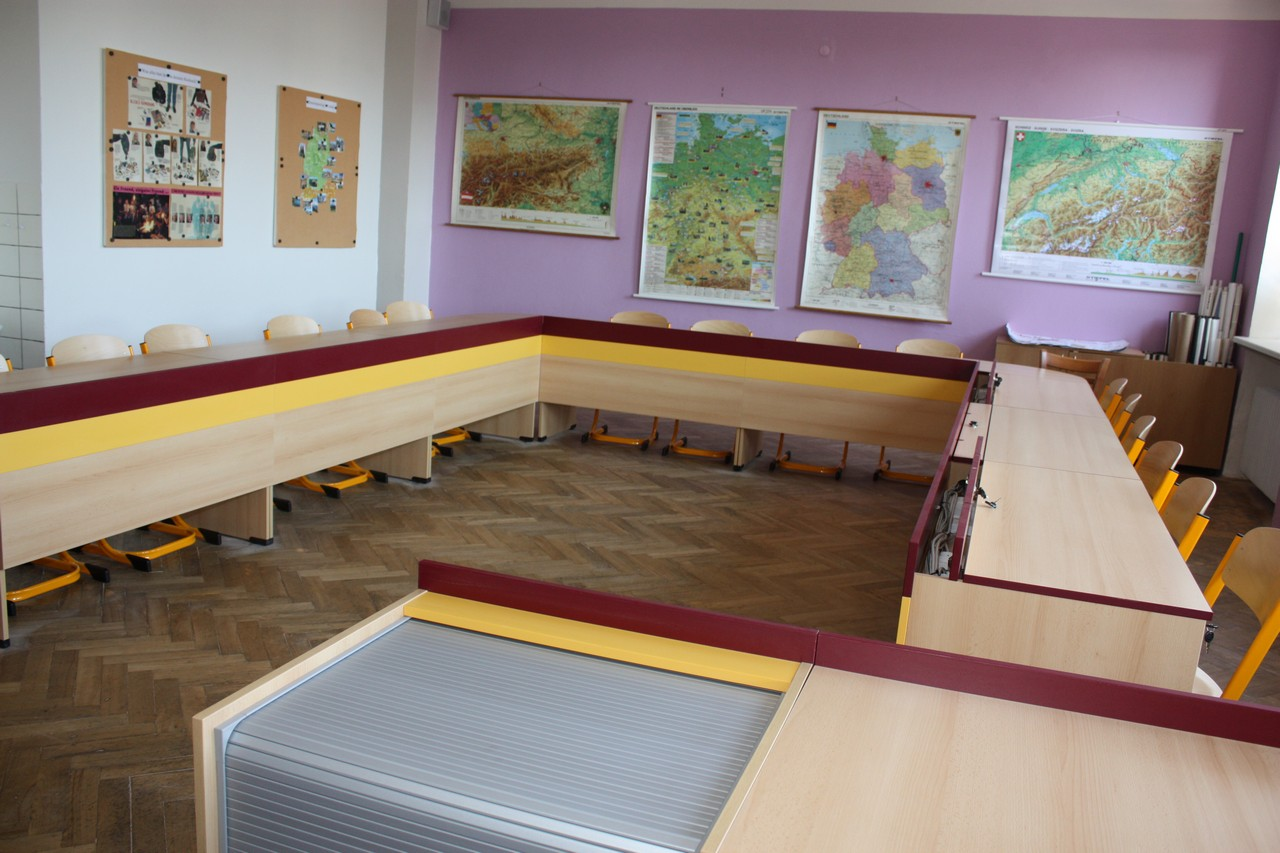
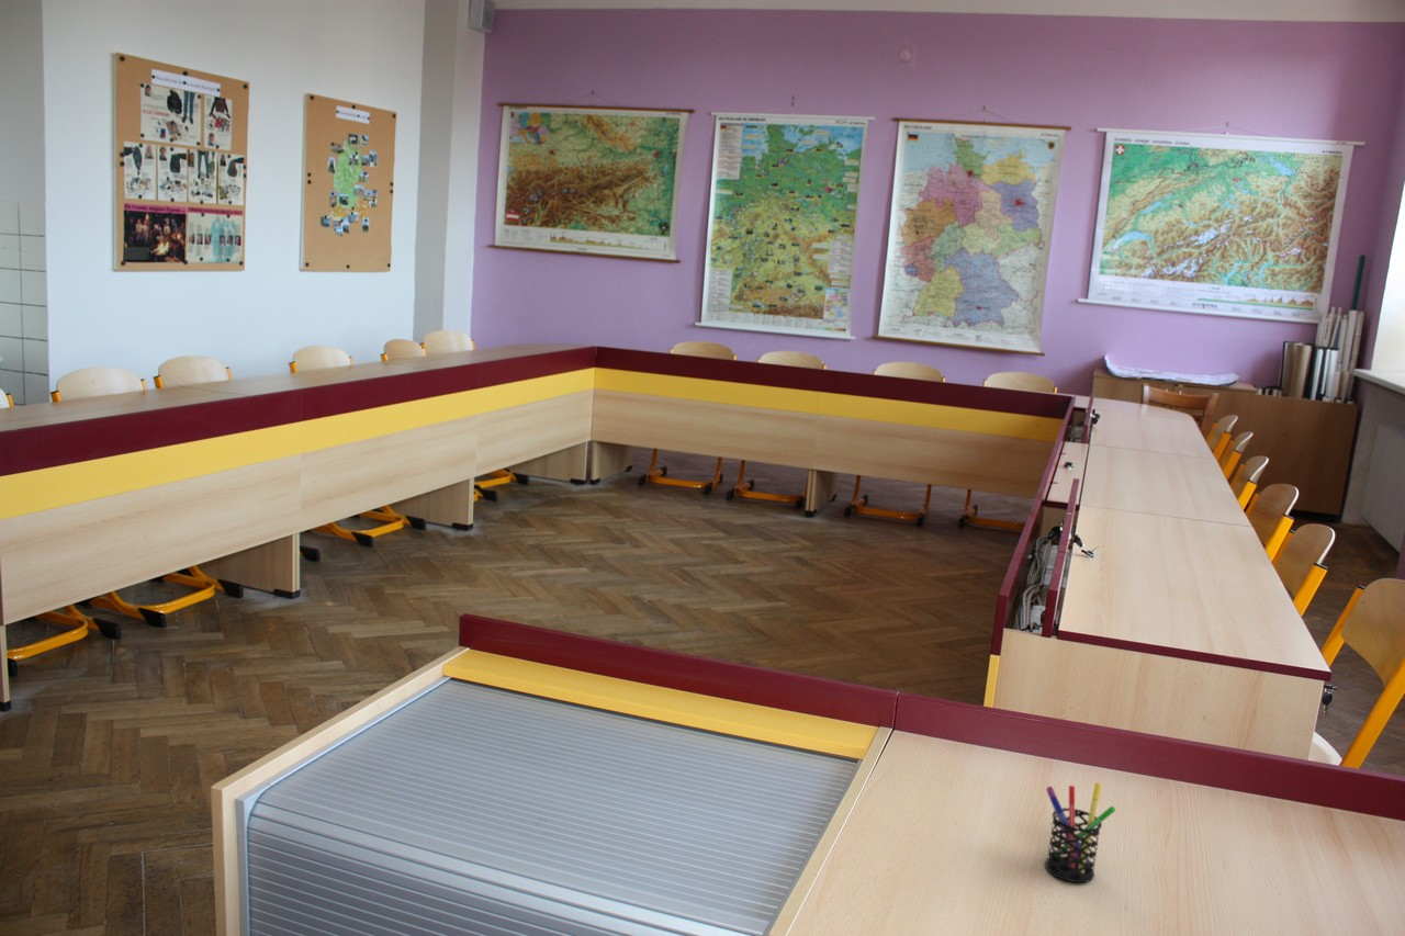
+ pen holder (1079, 828)
